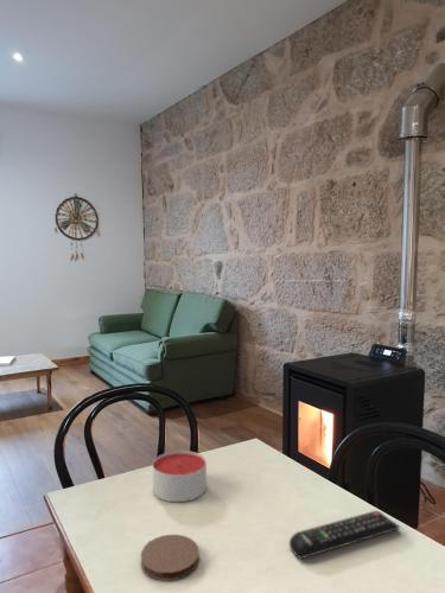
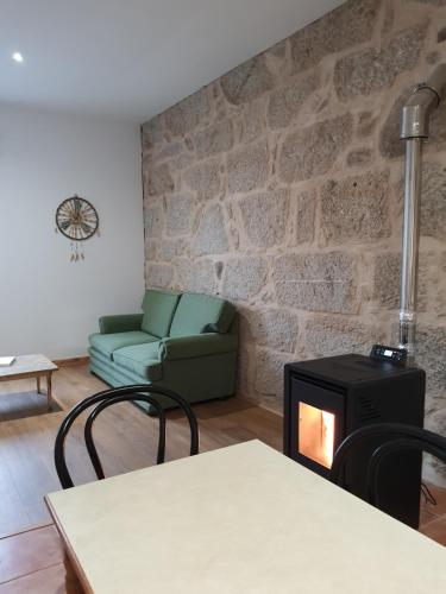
- remote control (345, 533)
- candle (179, 473)
- coaster (170, 555)
